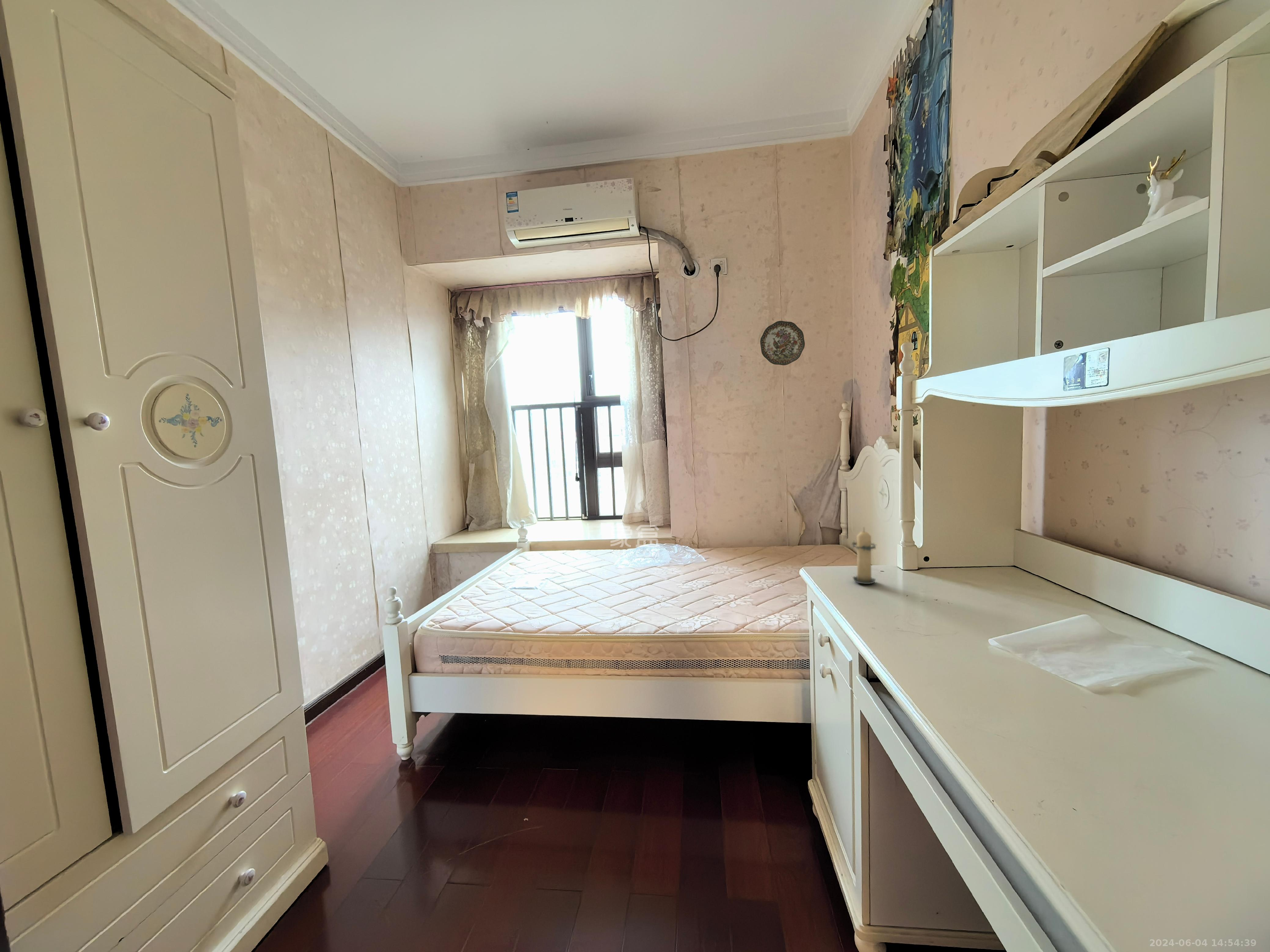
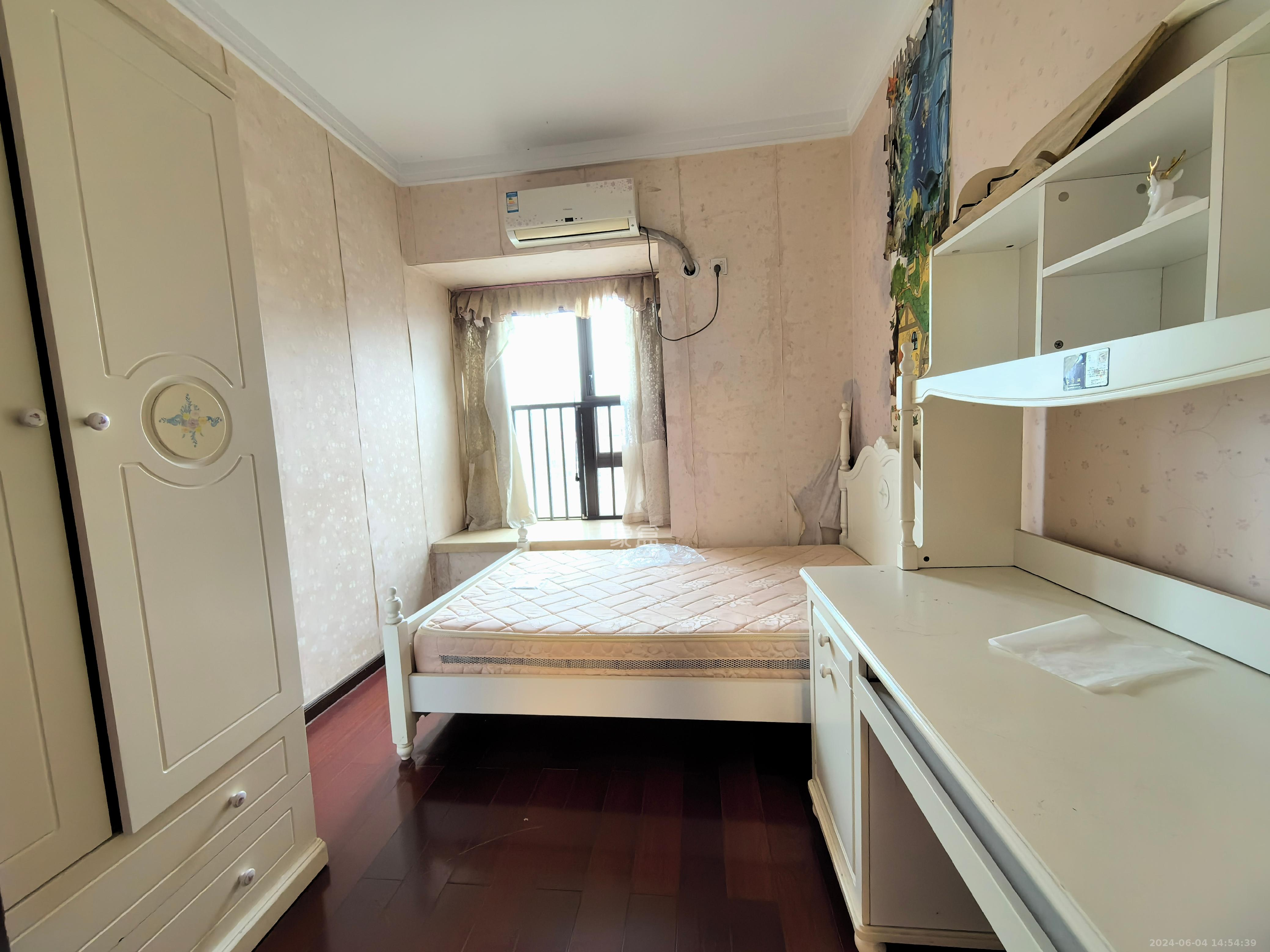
- candle (864, 555)
- decorative plate (782, 343)
